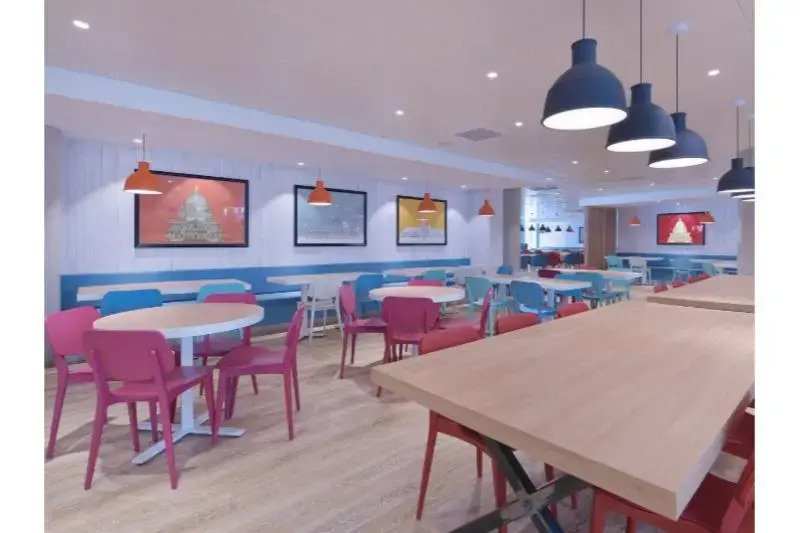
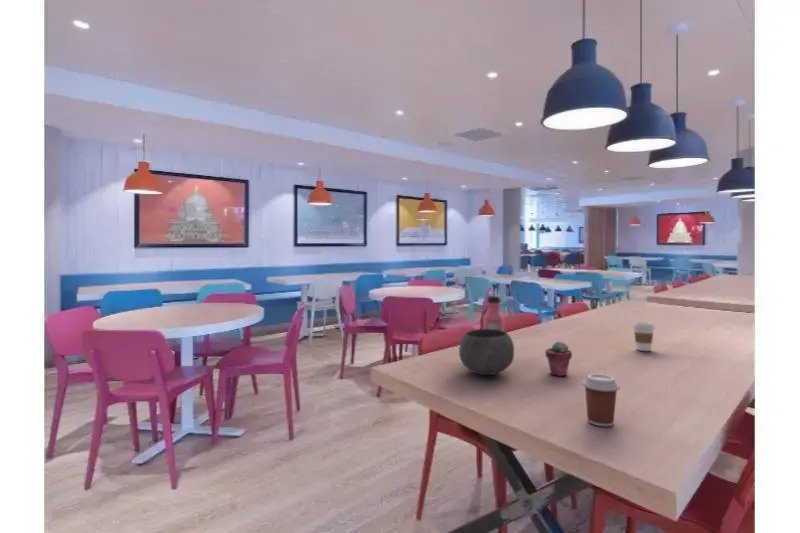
+ potted succulent (558, 357)
+ coffee cup (643, 336)
+ water bottle (493, 326)
+ coffee cup (600, 399)
+ bowl (486, 352)
